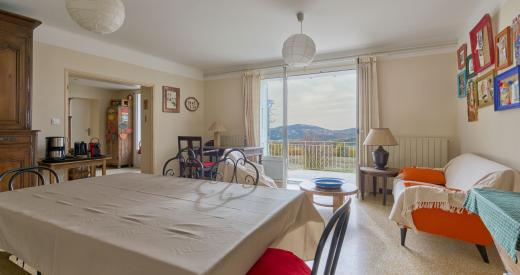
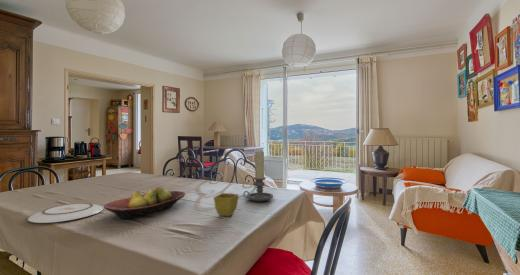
+ flower pot (226, 205)
+ candle holder (257, 174)
+ plate (68, 210)
+ fruit bowl (148, 199)
